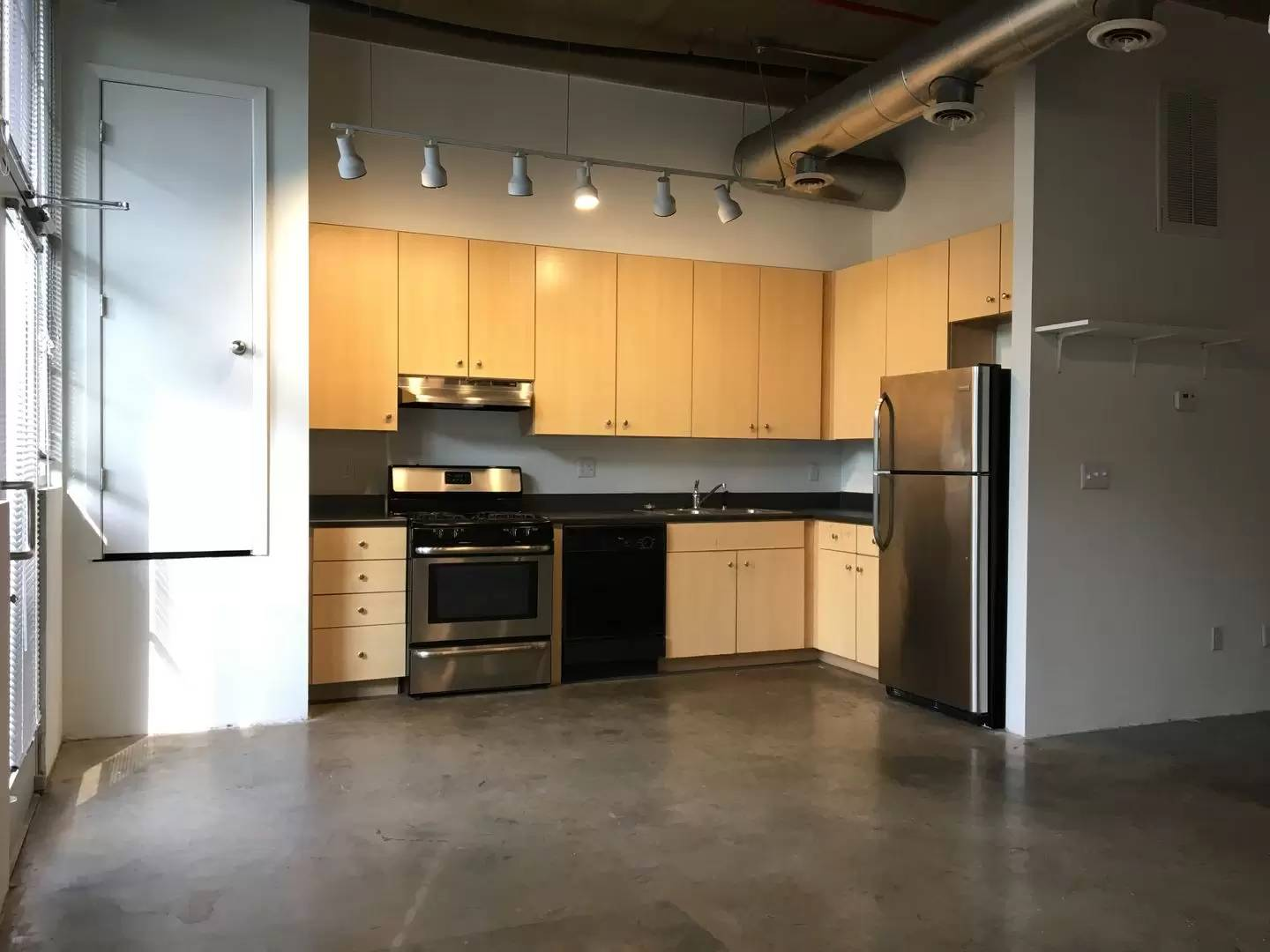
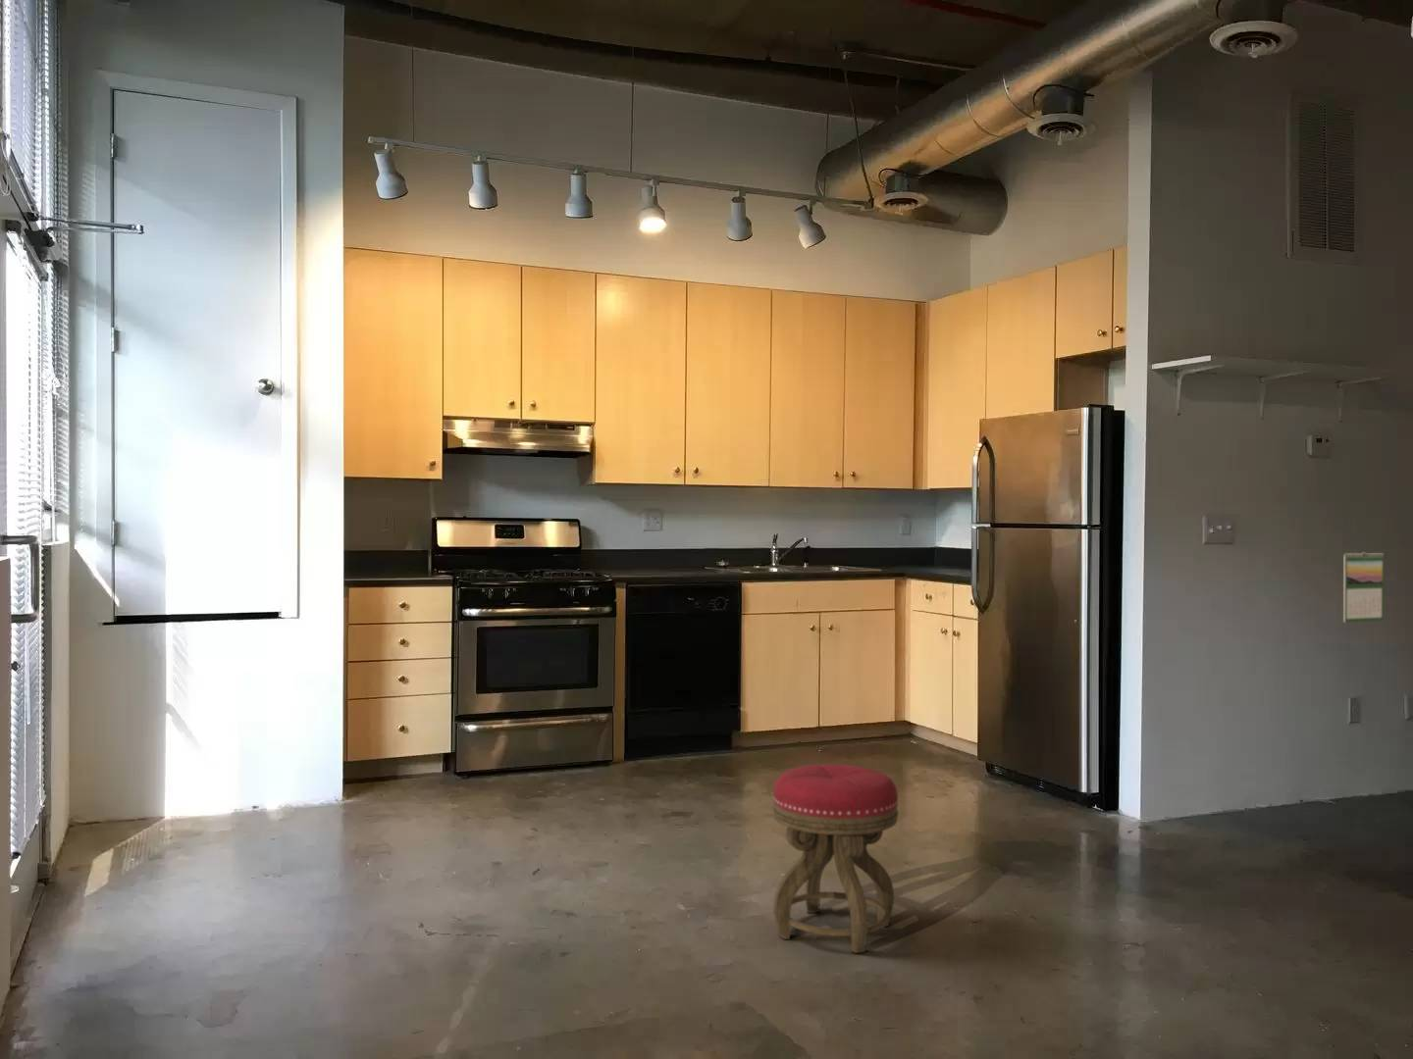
+ stool (834, 851)
+ calendar (1364, 586)
